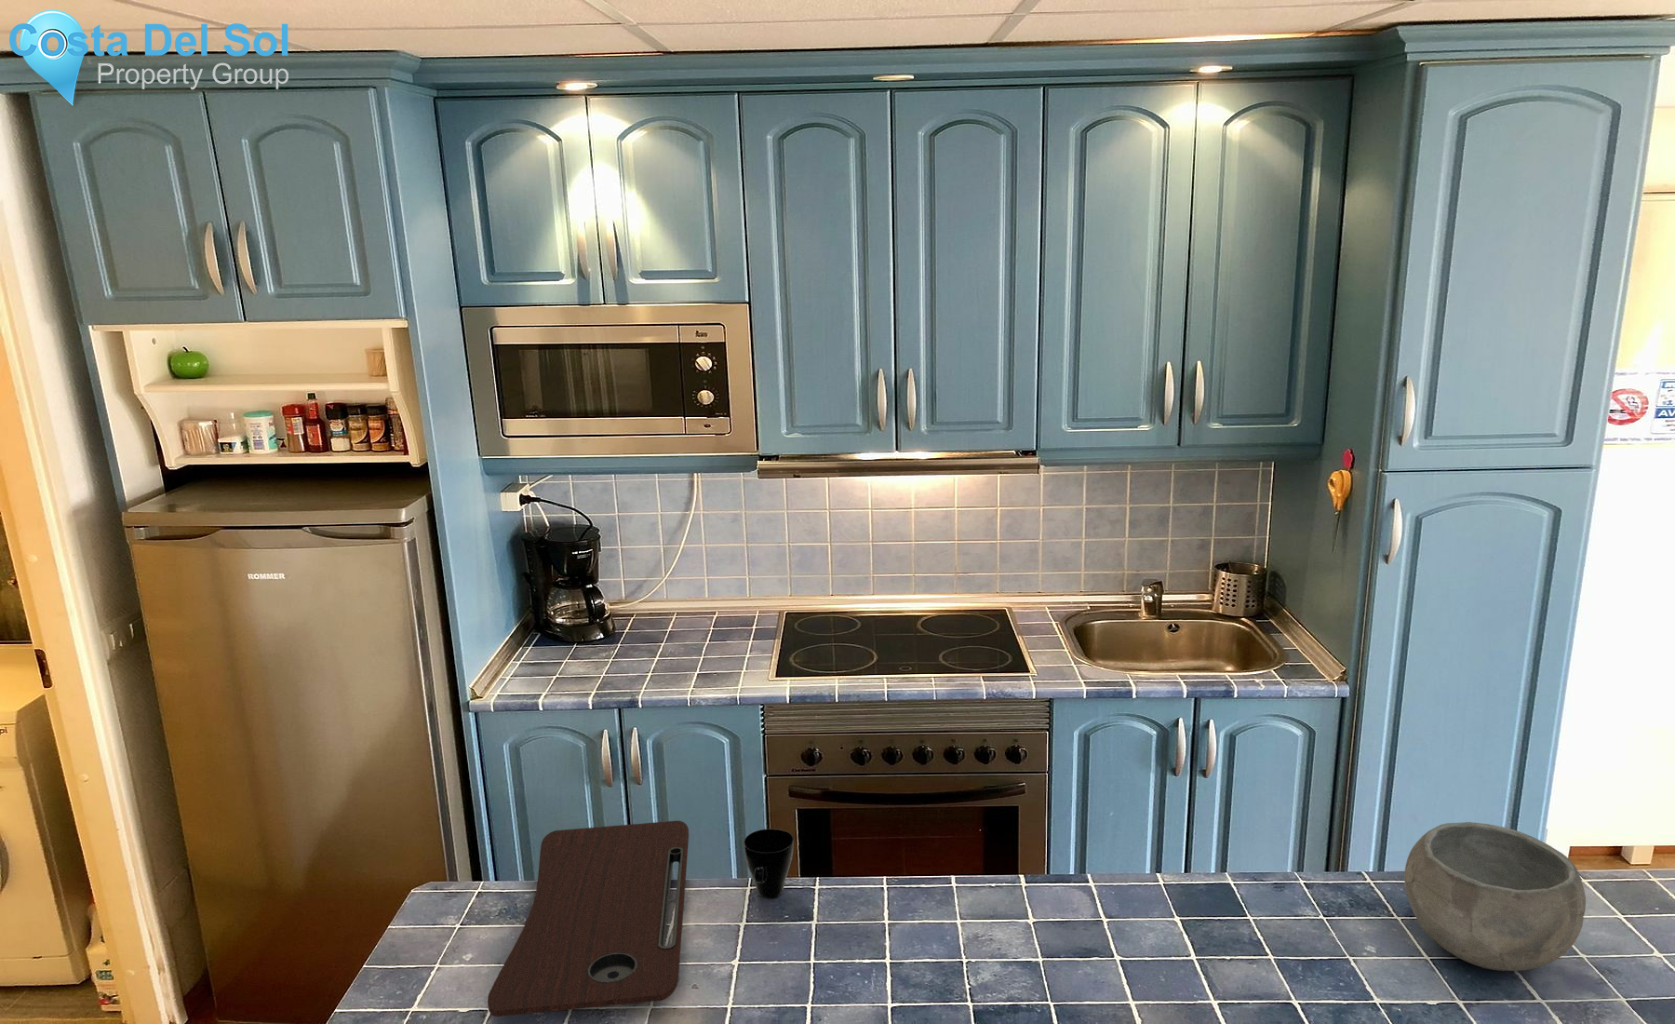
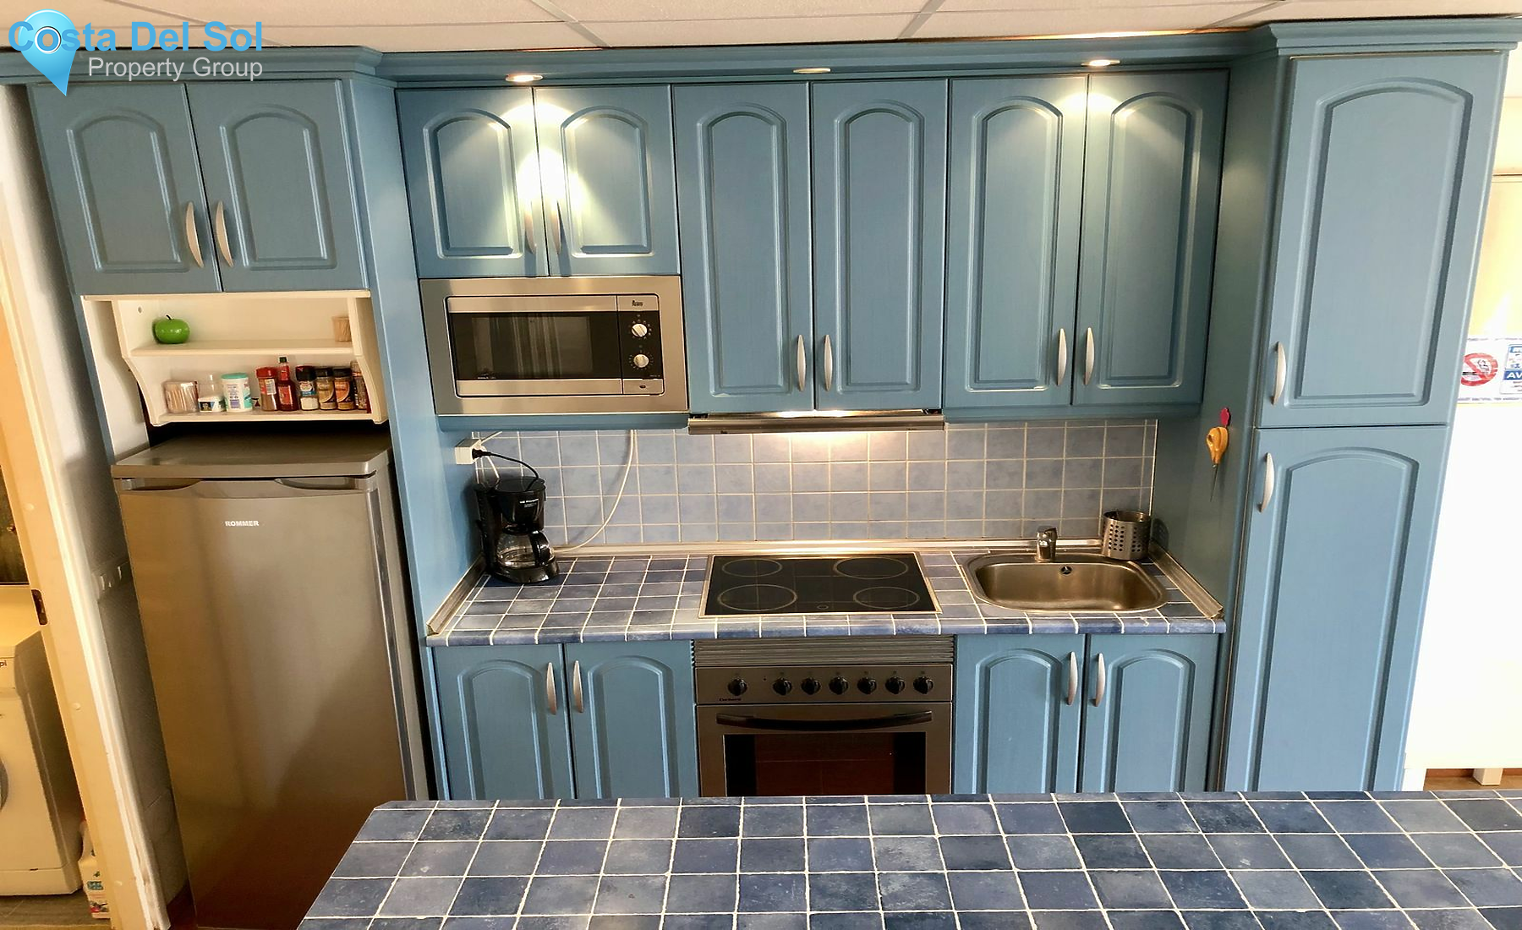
- cutting board (602, 908)
- cup (767, 871)
- bowl (1488, 902)
